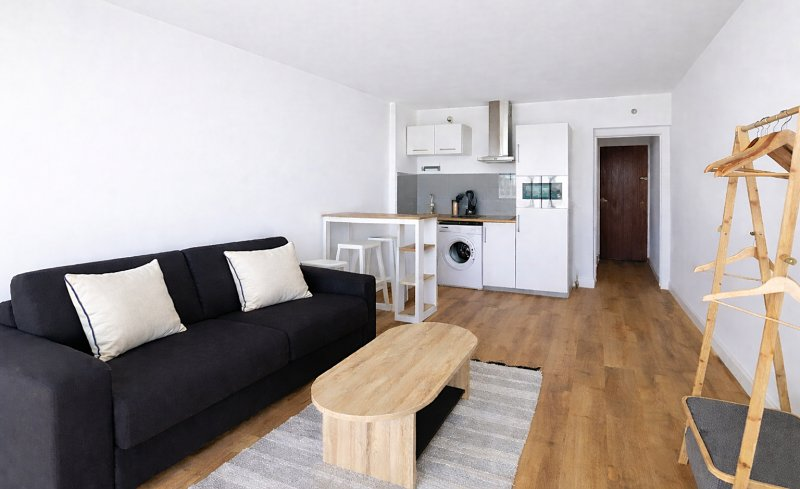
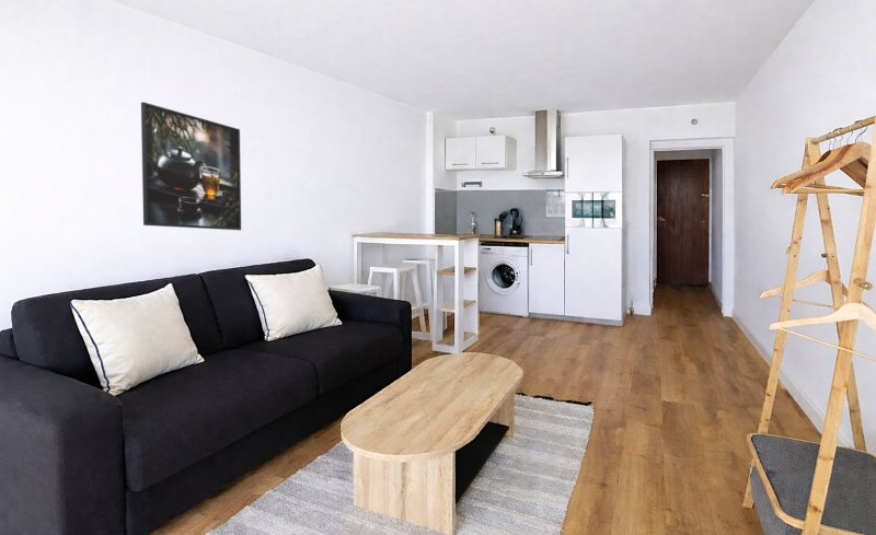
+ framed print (196, 172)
